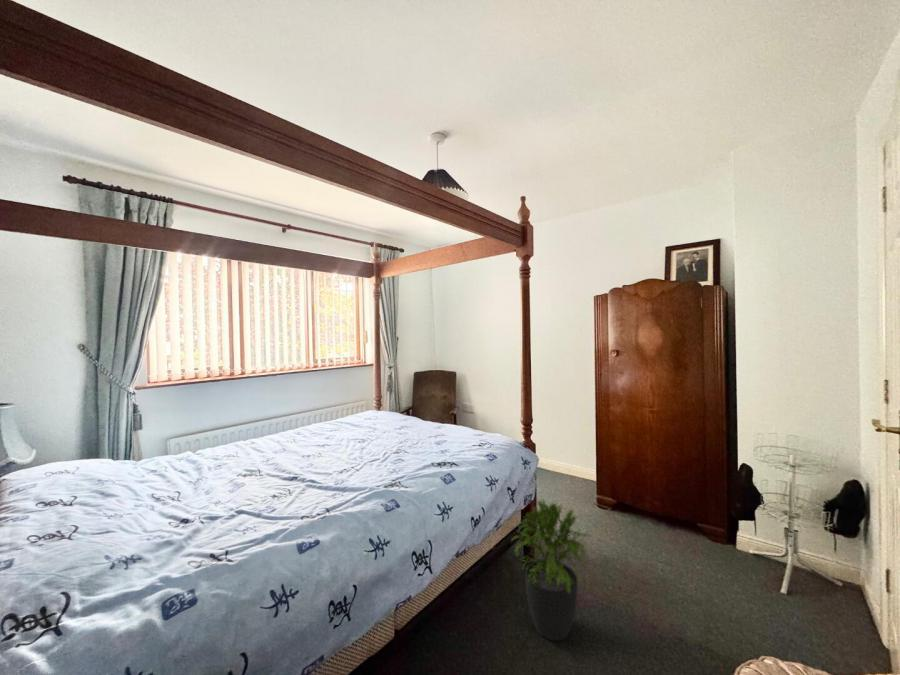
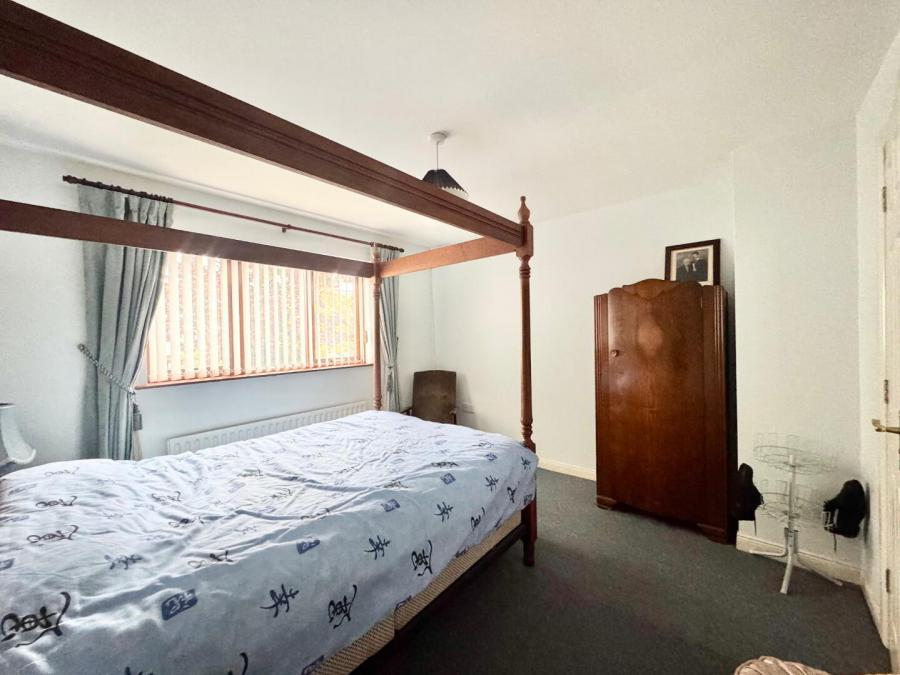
- potted plant (555, 564)
